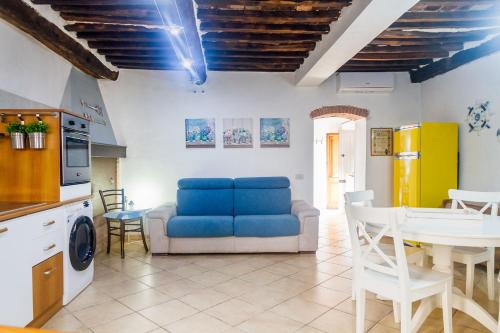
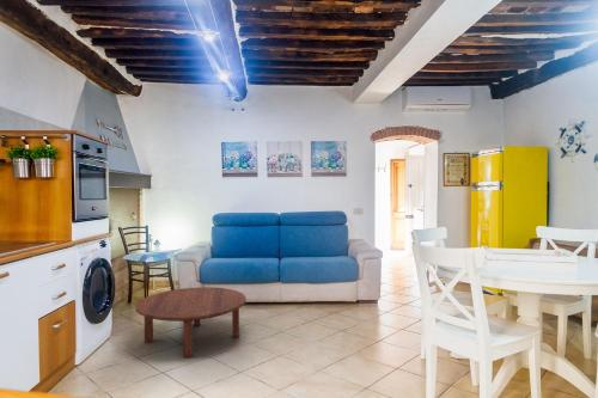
+ coffee table (193, 319)
